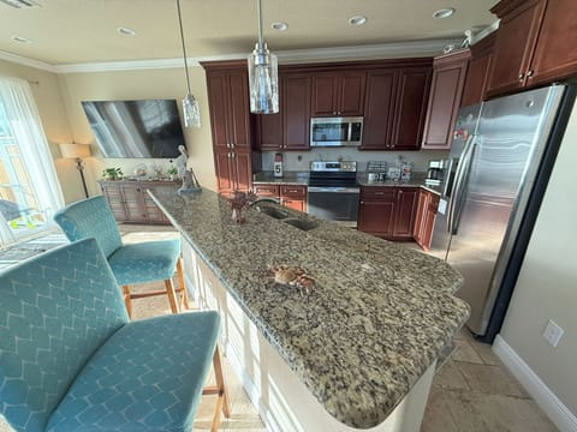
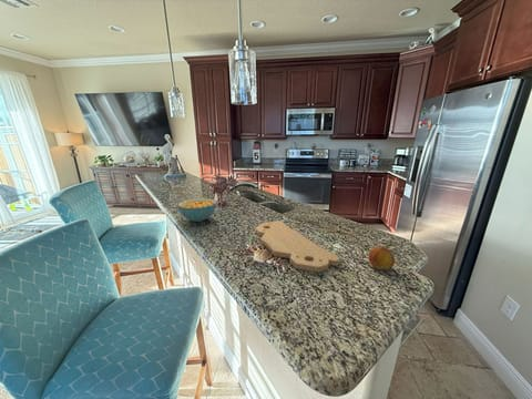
+ fruit (381, 257)
+ cereal bowl (197, 211)
+ cutting board (286, 242)
